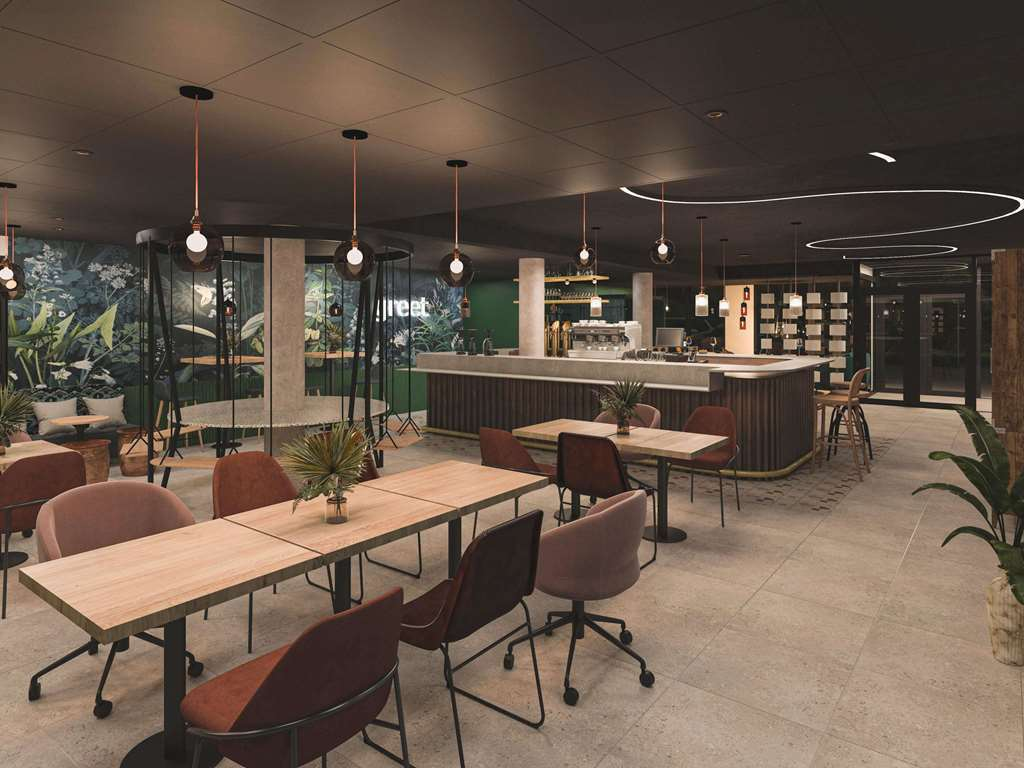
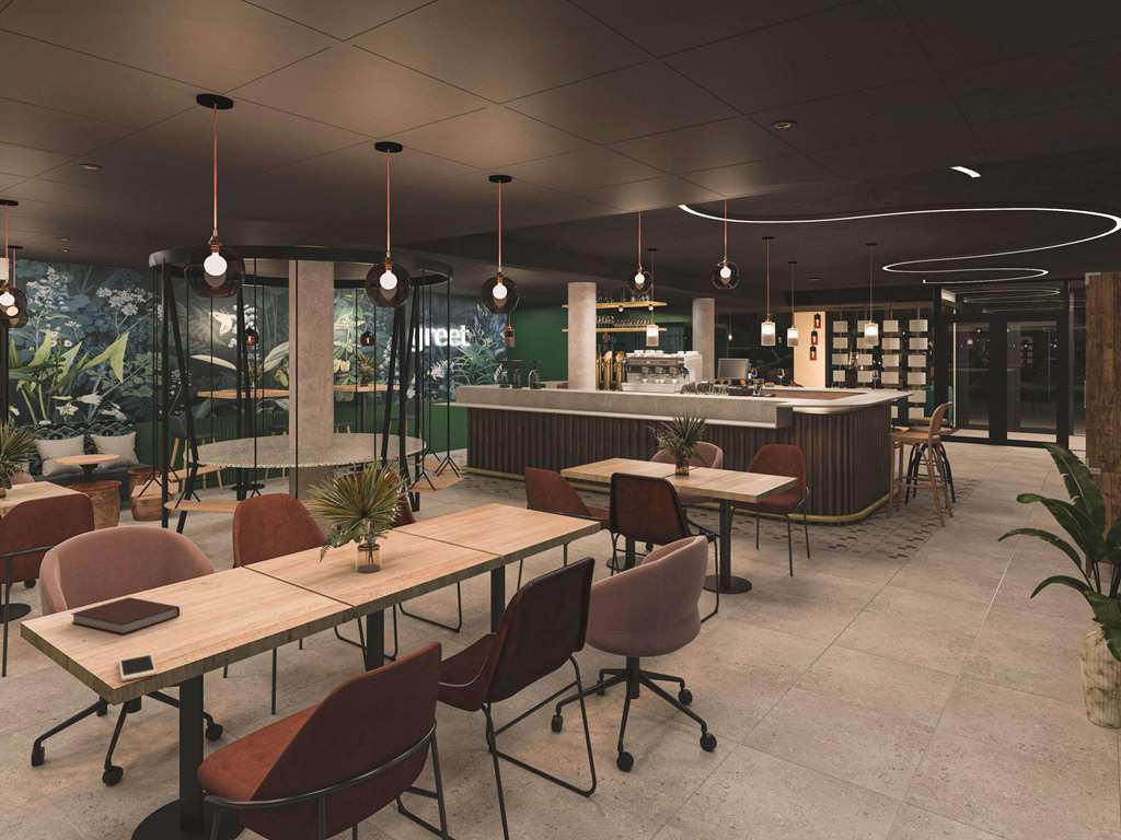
+ cell phone (137, 666)
+ notebook (126, 615)
